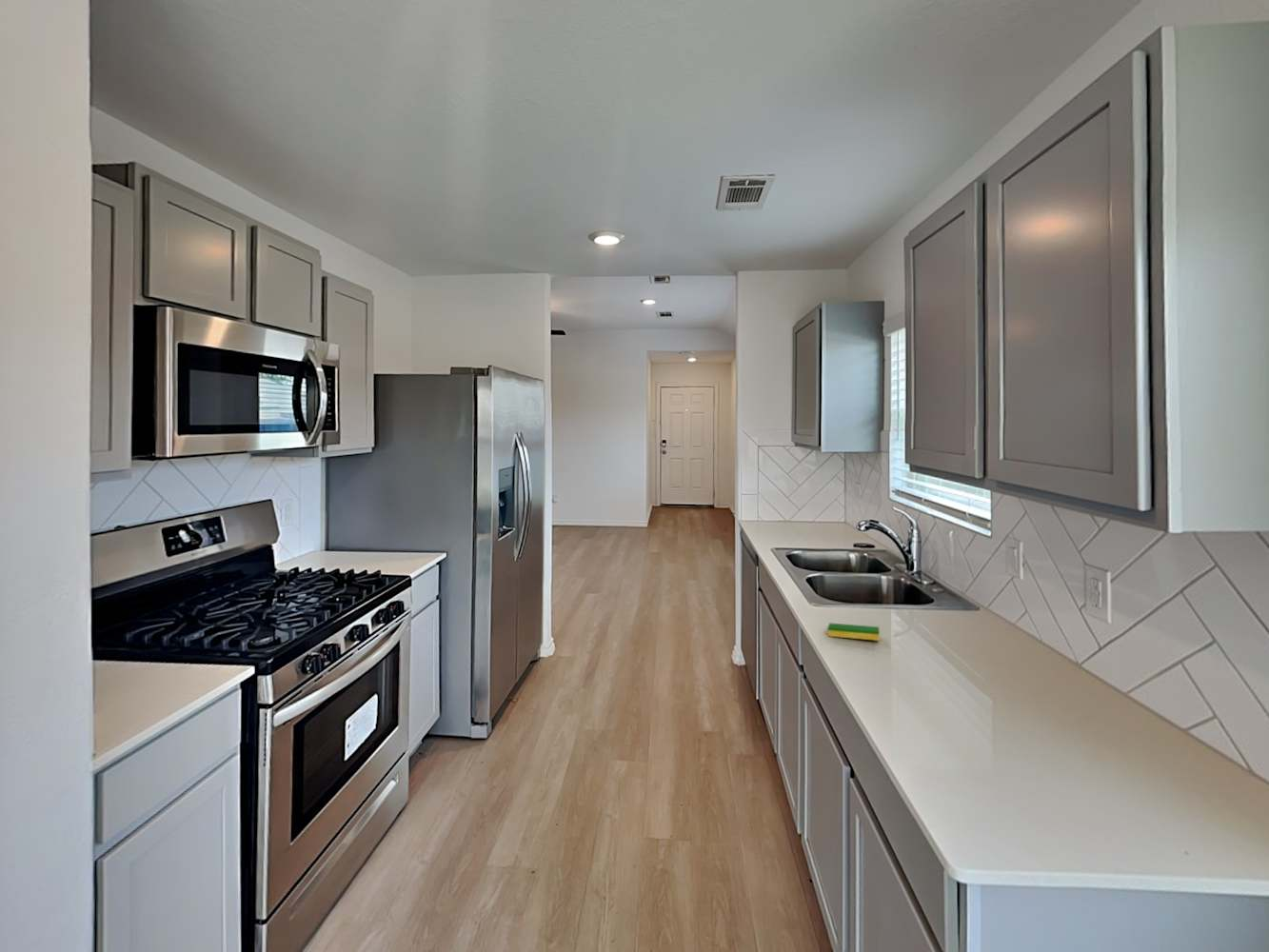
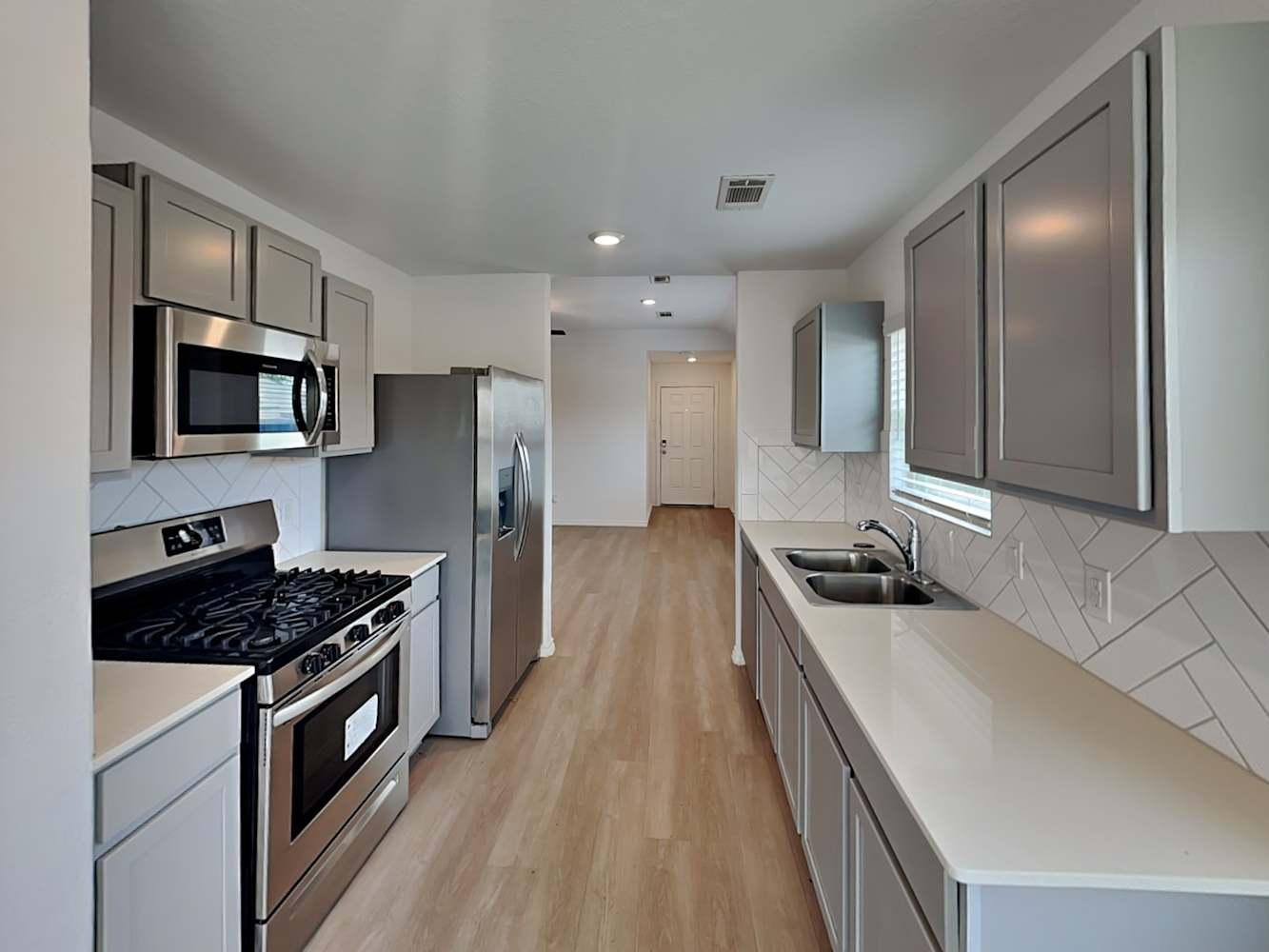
- dish sponge (853, 631)
